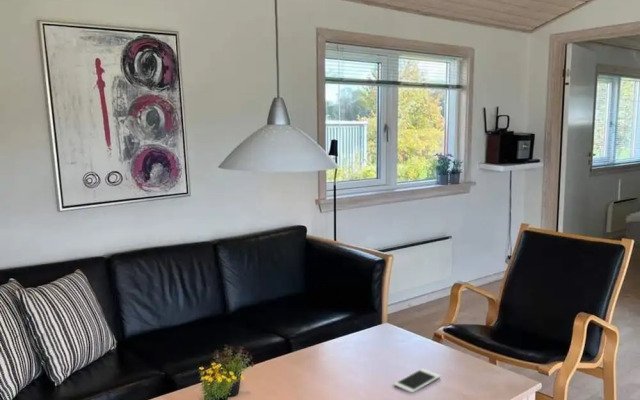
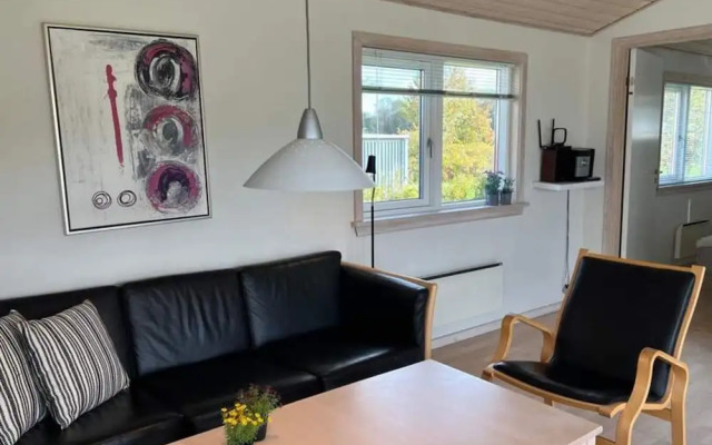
- cell phone (417, 380)
